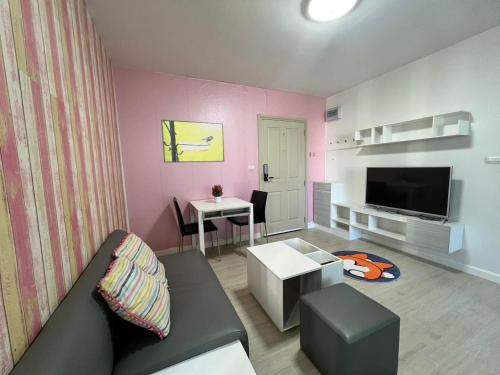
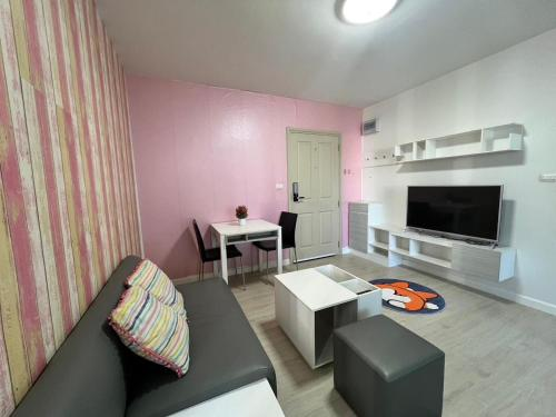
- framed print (194, 142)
